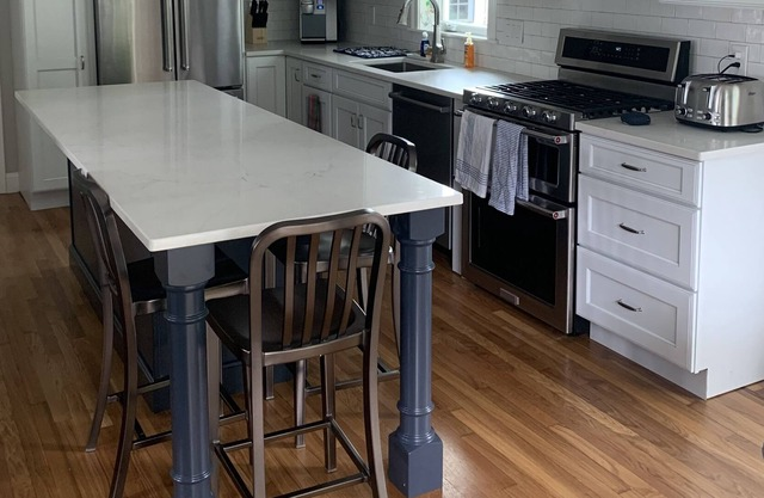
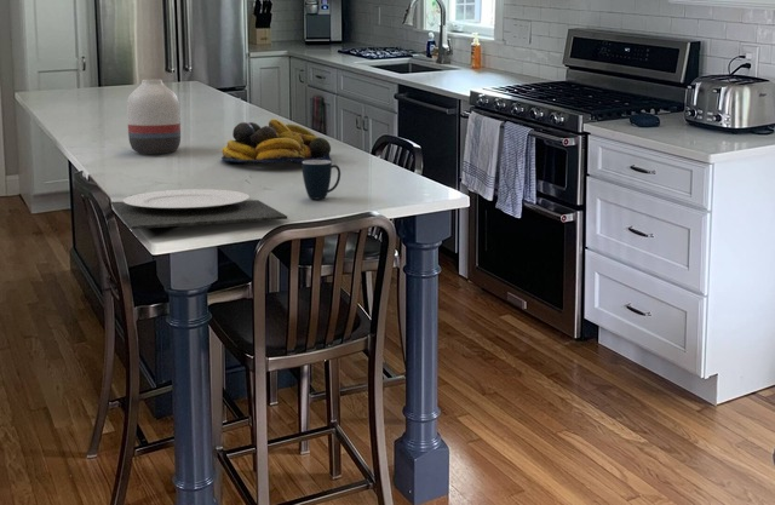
+ mug (322, 179)
+ vase (154, 115)
+ fruit bowl (276, 139)
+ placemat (191, 202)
